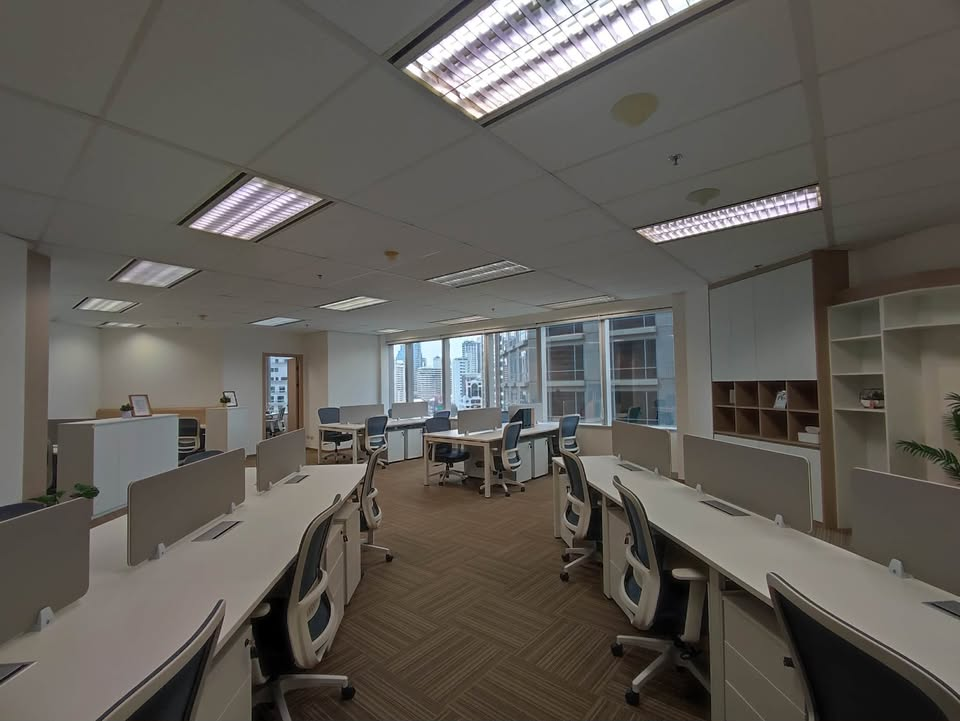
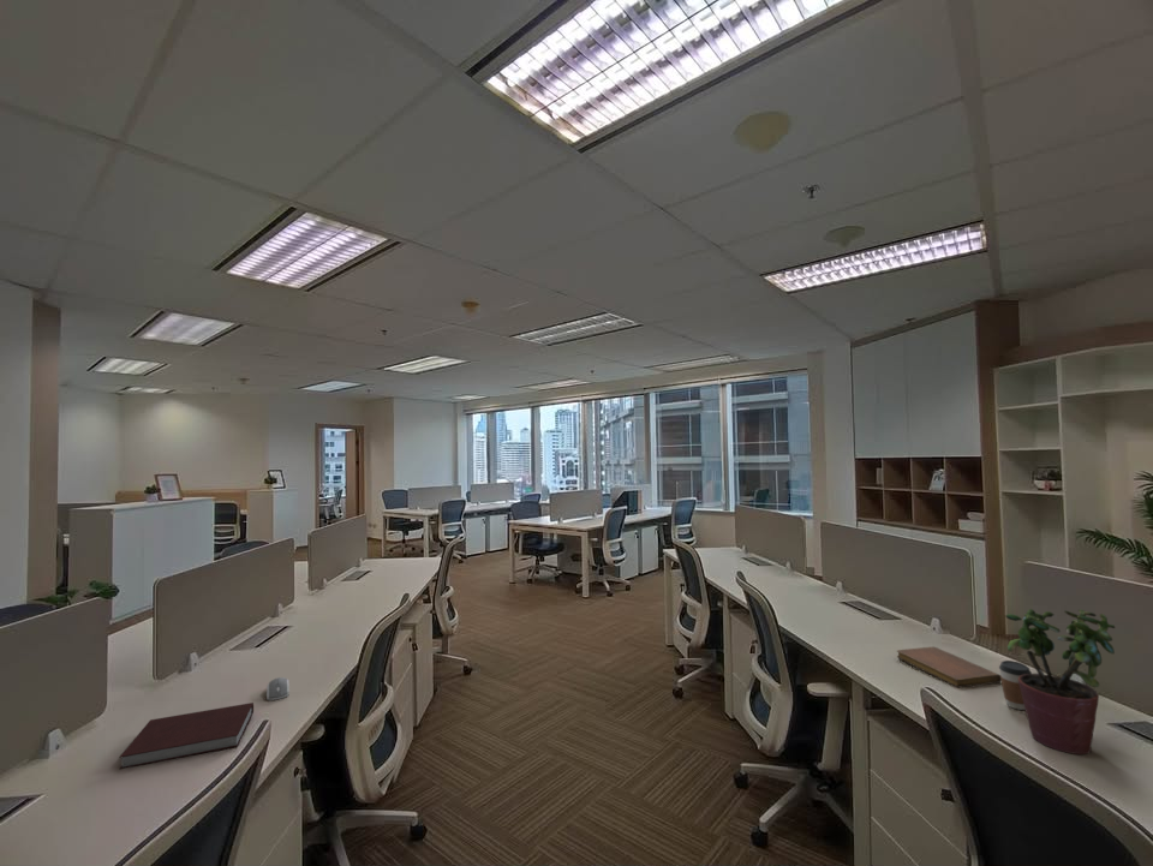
+ notebook (945, 664)
+ computer mouse (277, 685)
+ potted plant (1051, 674)
+ coffee cup (1015, 685)
+ notebook (192, 733)
